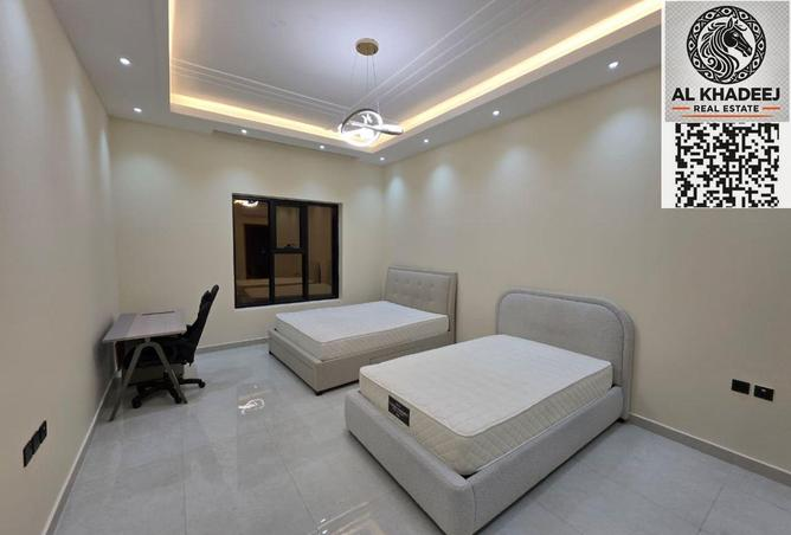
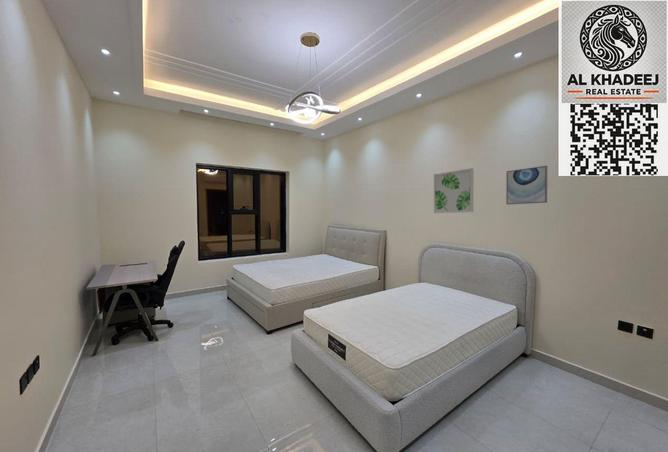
+ wall art (525, 186)
+ wall art (452, 192)
